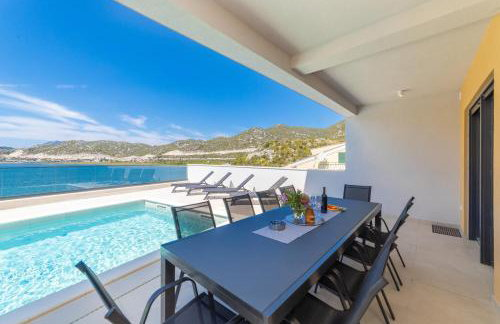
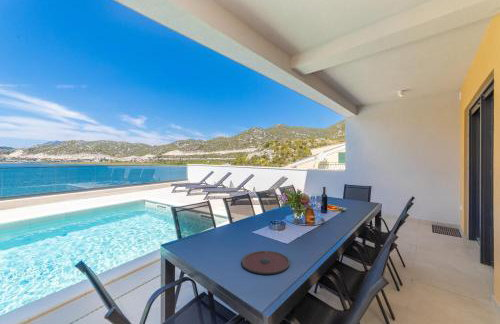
+ plate (265, 260)
